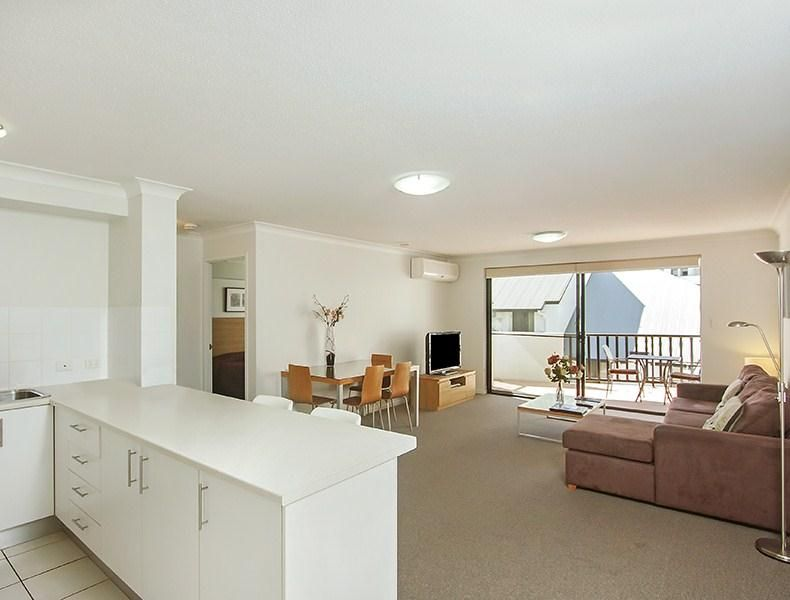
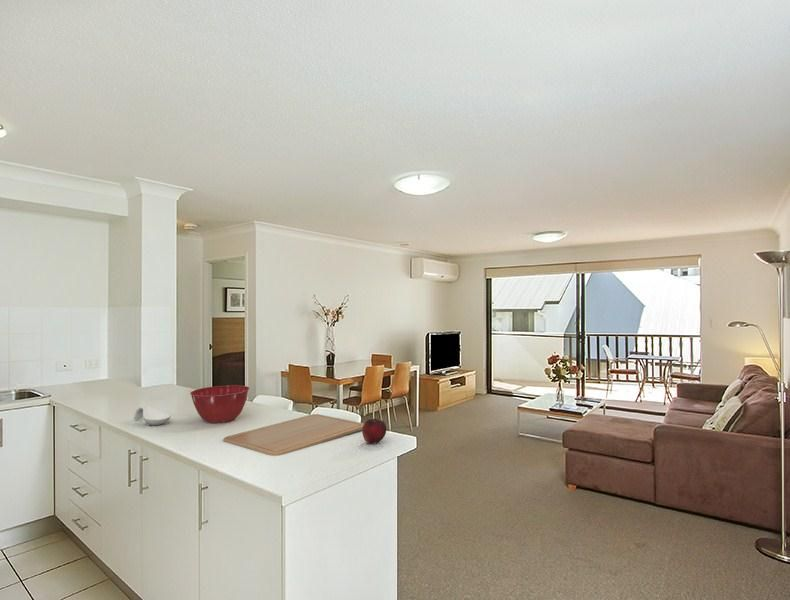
+ chopping board (298, 432)
+ fruit (374, 430)
+ mixing bowl (220, 404)
+ spoon rest (150, 415)
